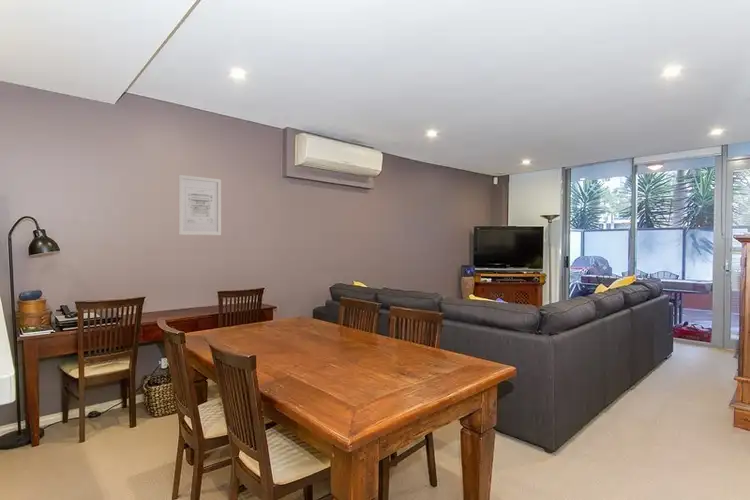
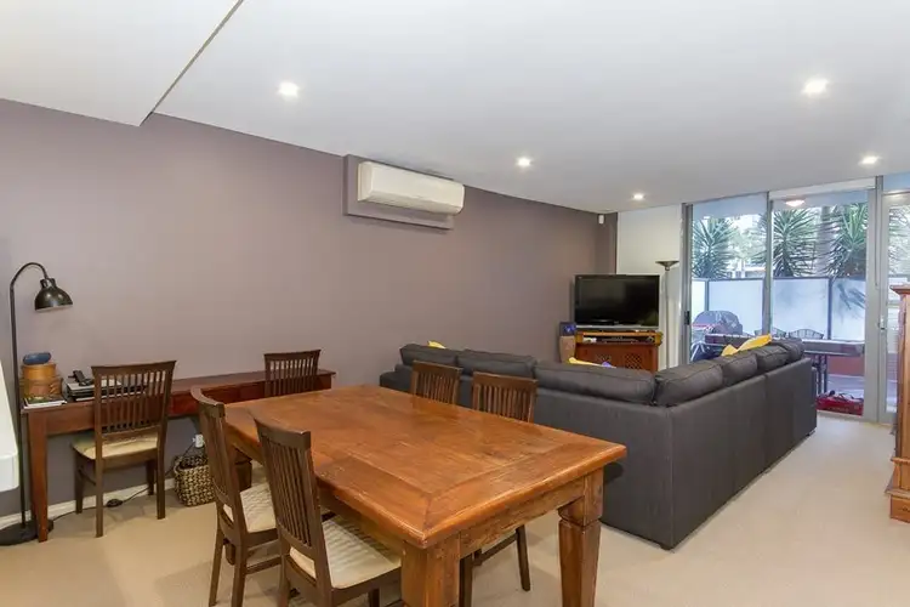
- wall art (200, 206)
